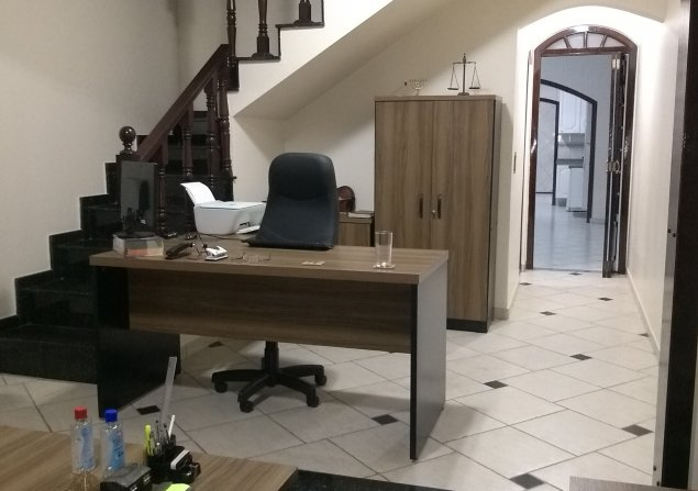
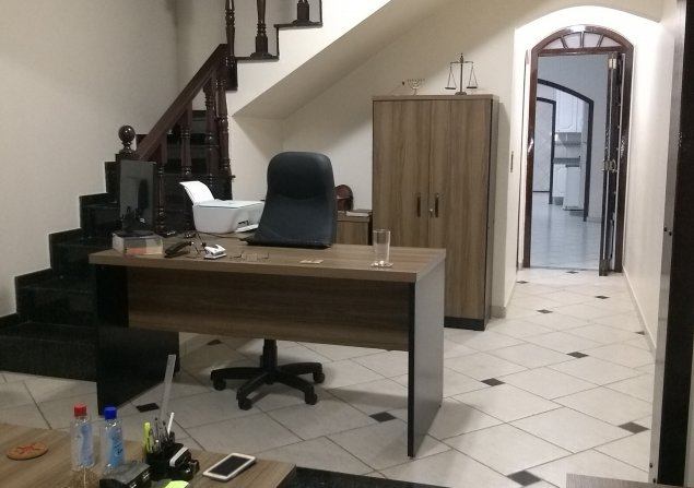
+ cell phone (230, 466)
+ coaster (27, 450)
